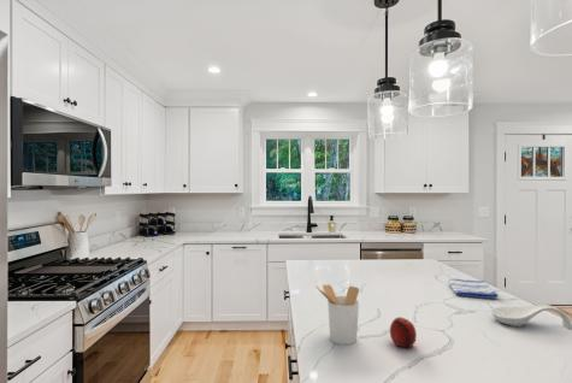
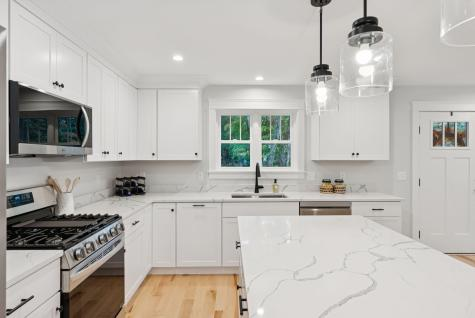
- fruit (402, 331)
- dish towel (471, 287)
- utensil holder (336, 311)
- spoon rest (529, 314)
